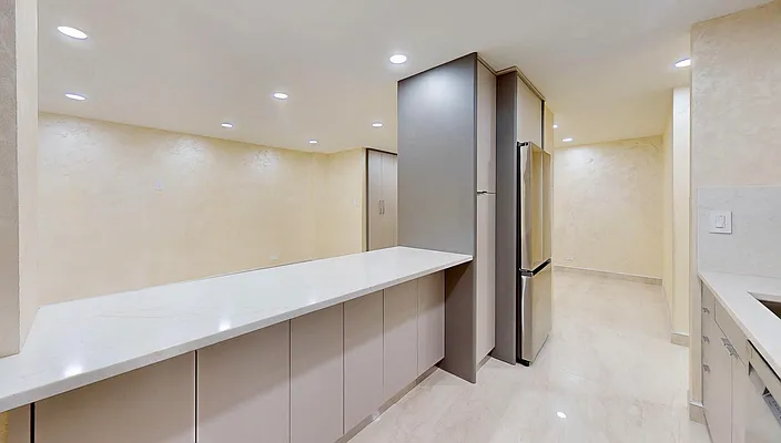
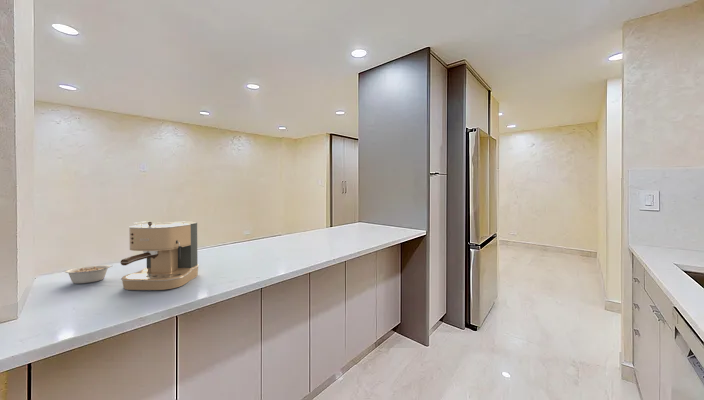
+ legume (90, 273)
+ coffee maker (159, 252)
